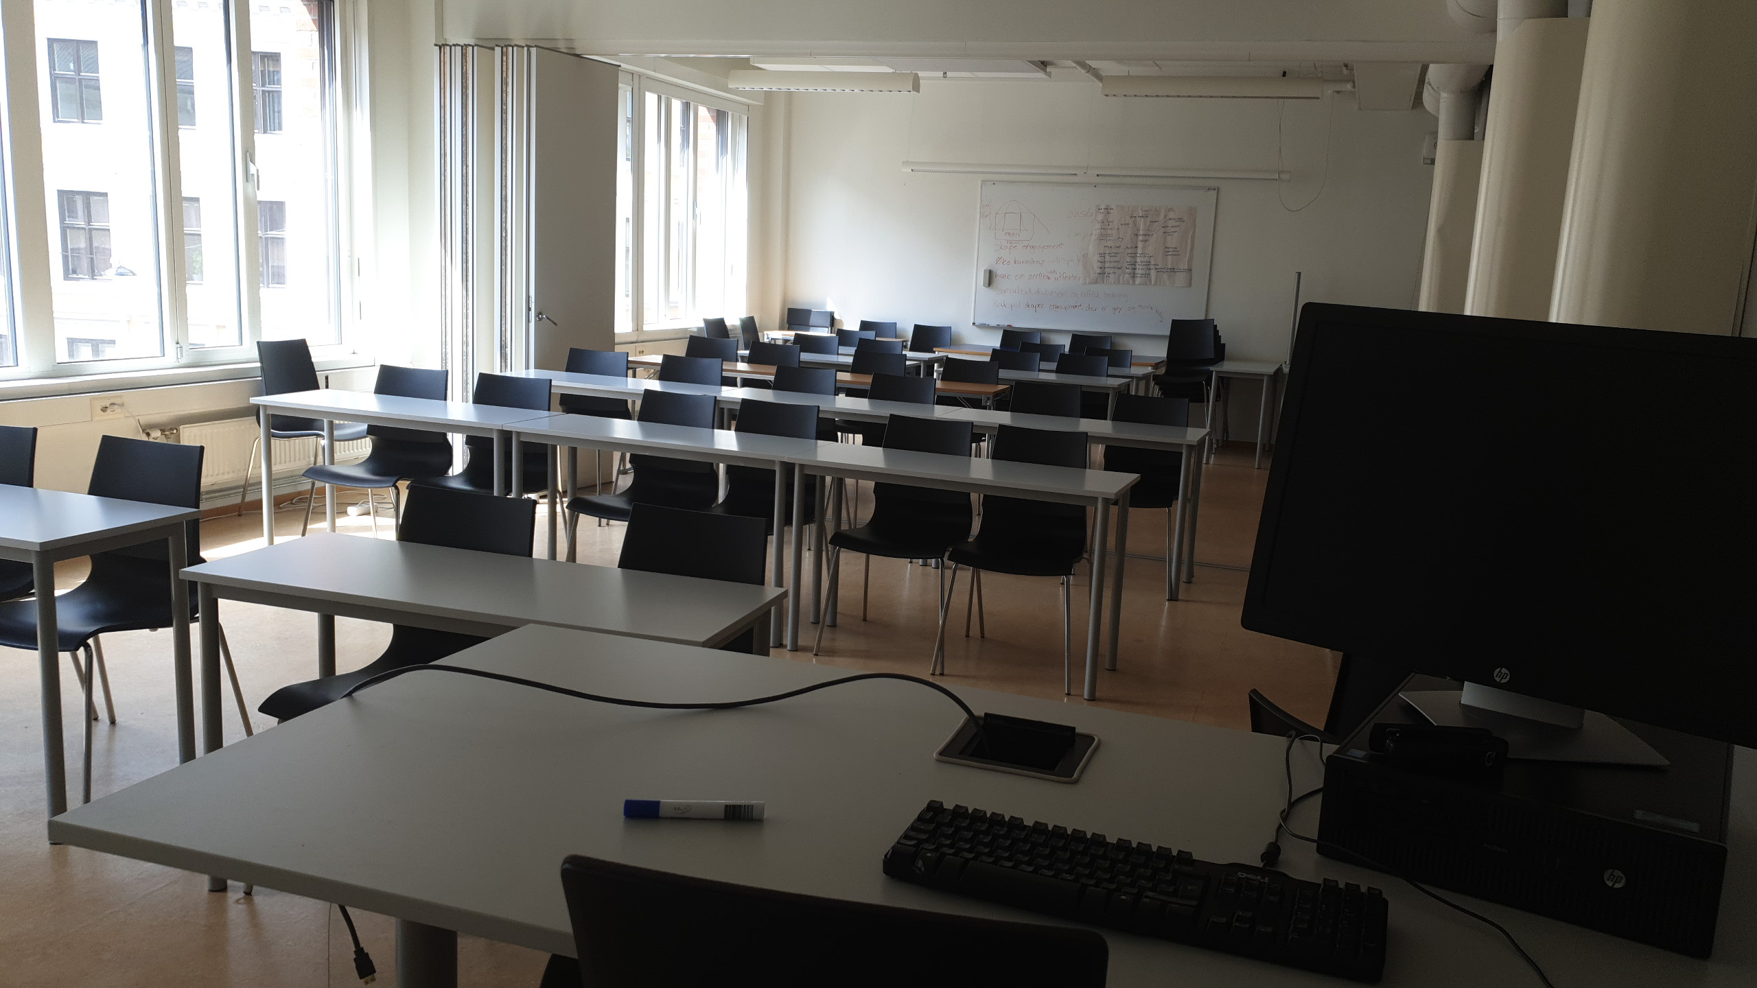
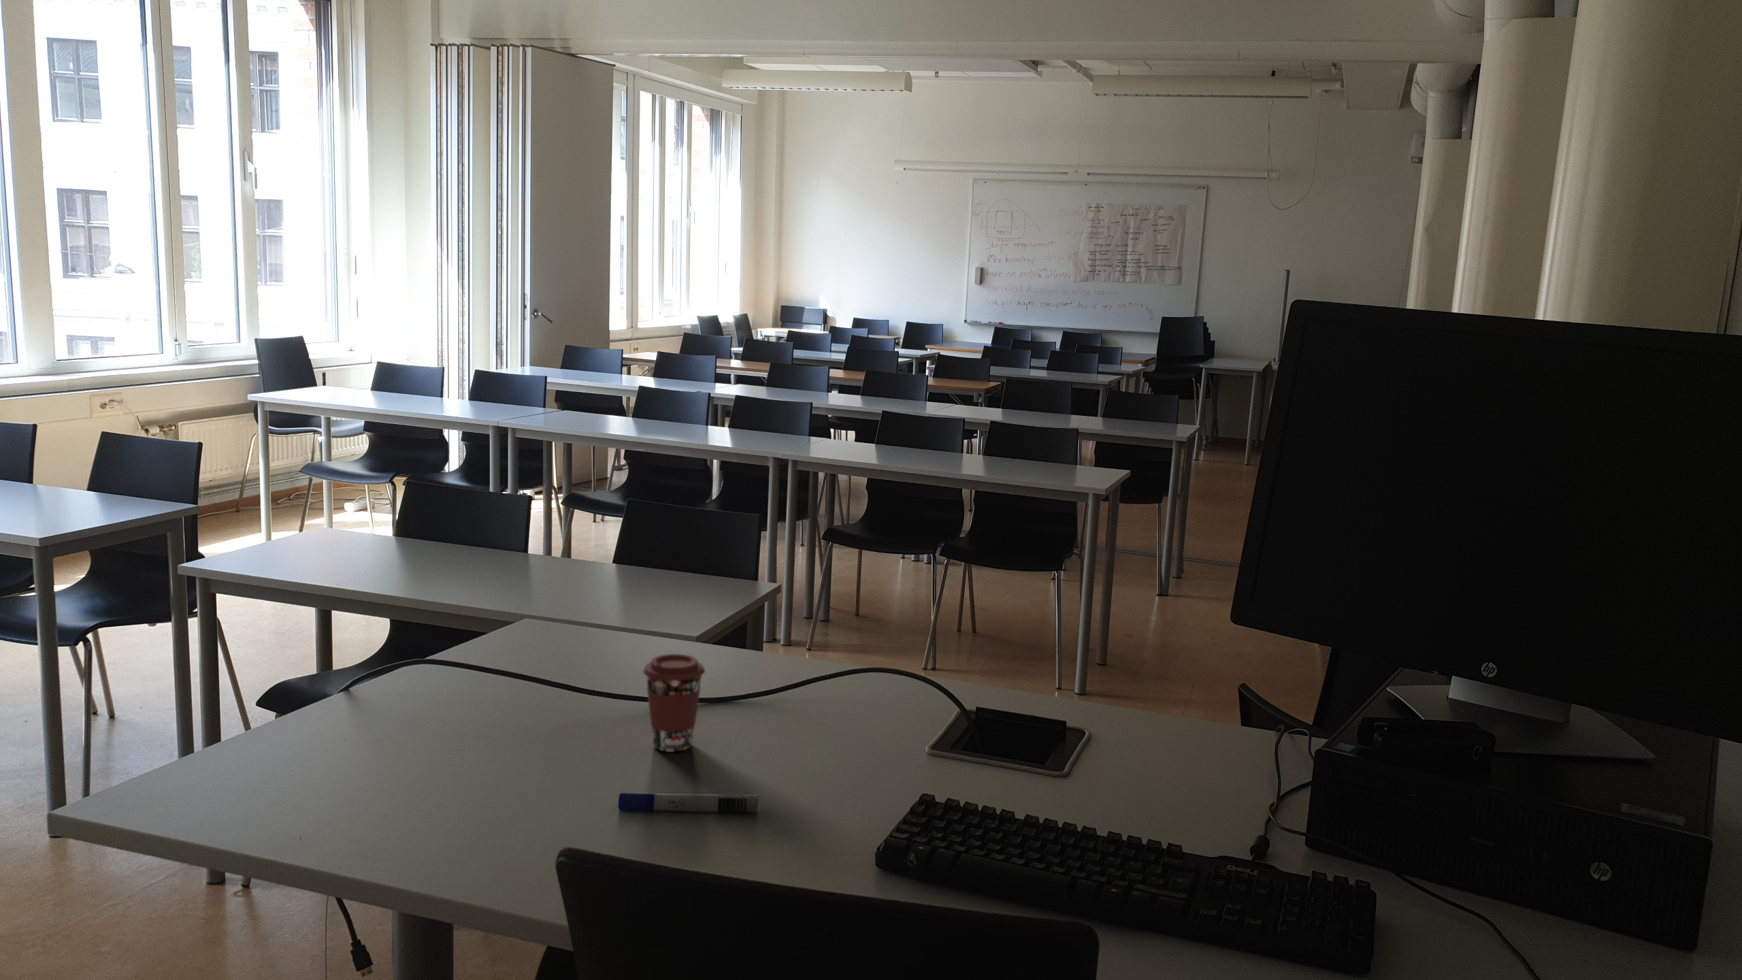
+ coffee cup (672, 702)
